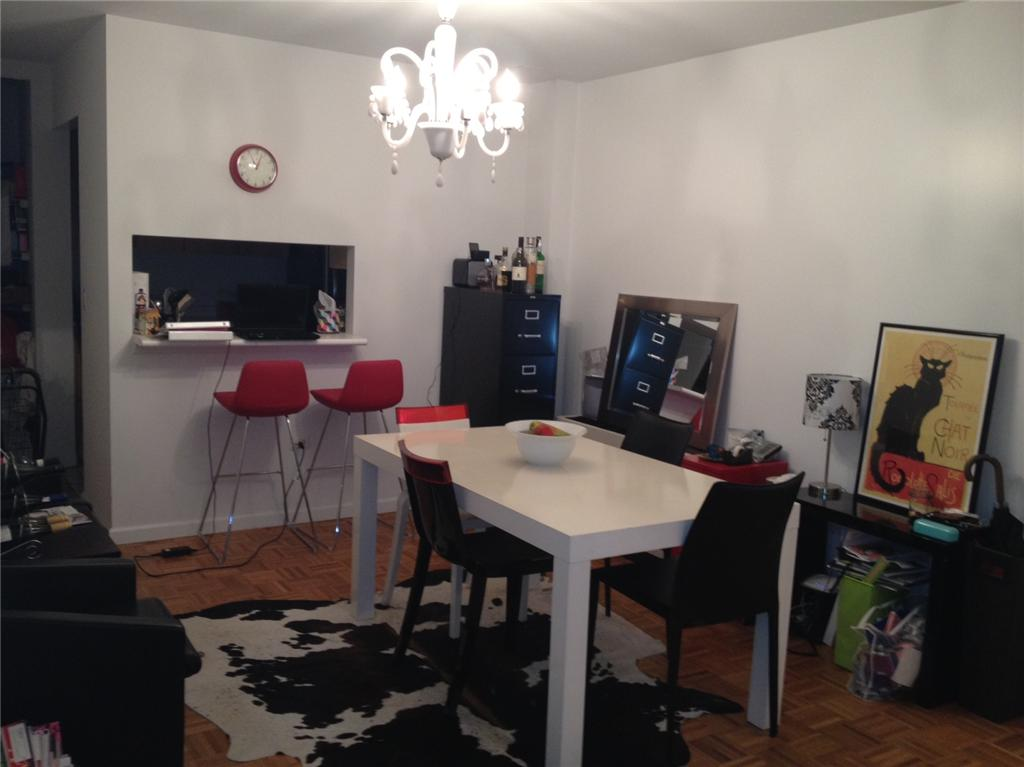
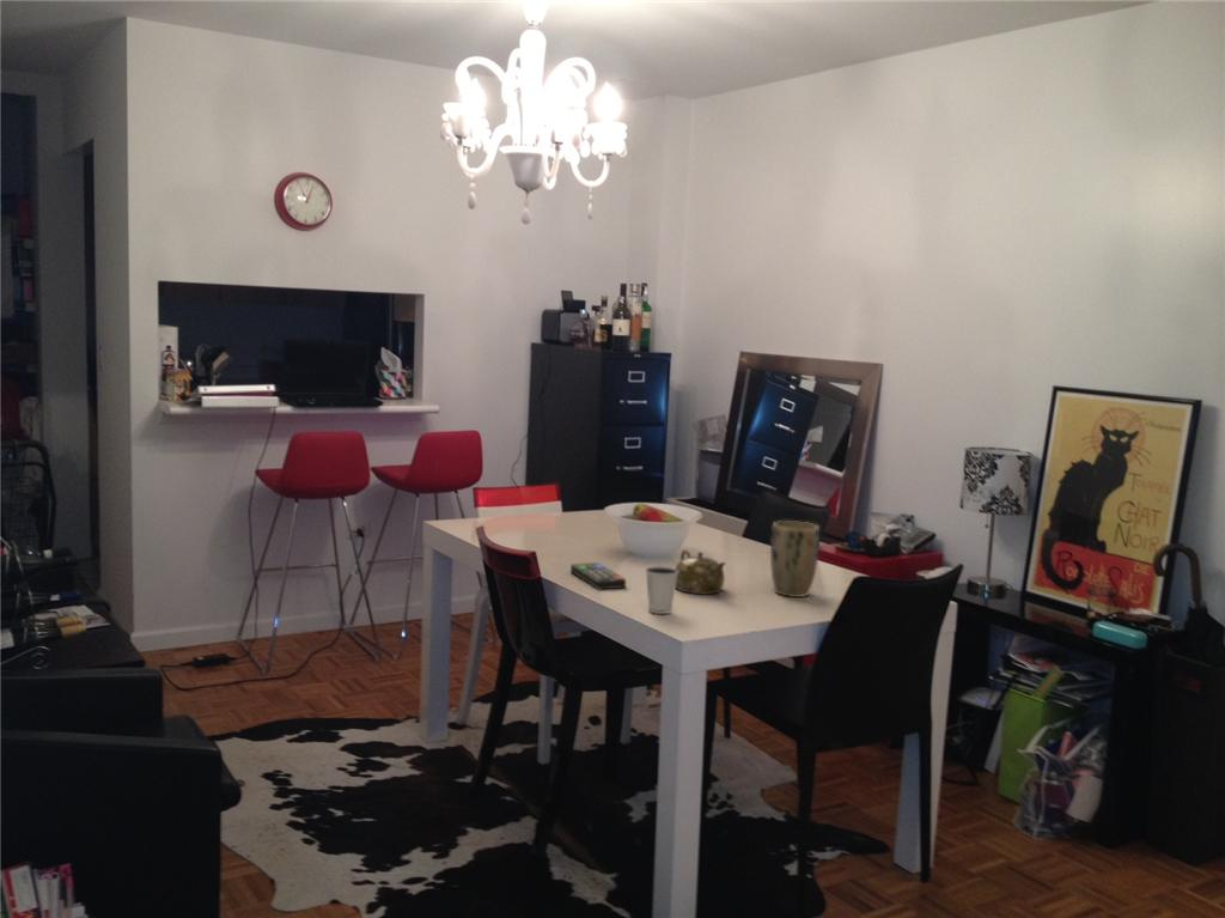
+ dixie cup (660, 590)
+ remote control (597, 574)
+ plant pot (793, 559)
+ teapot (701, 571)
